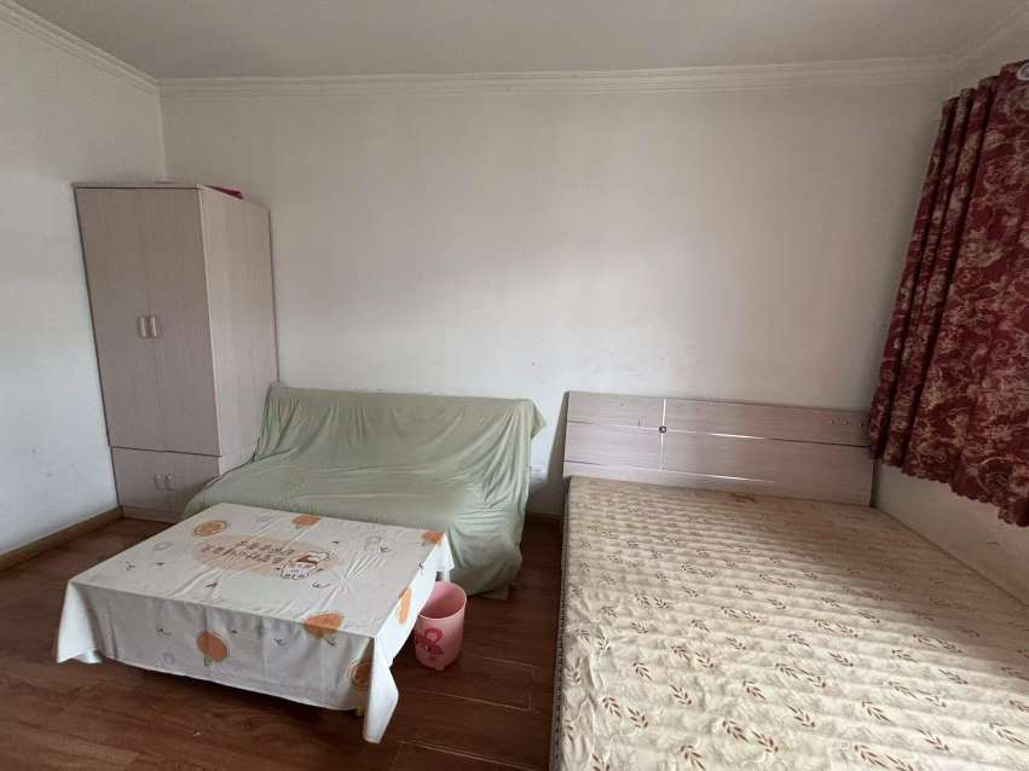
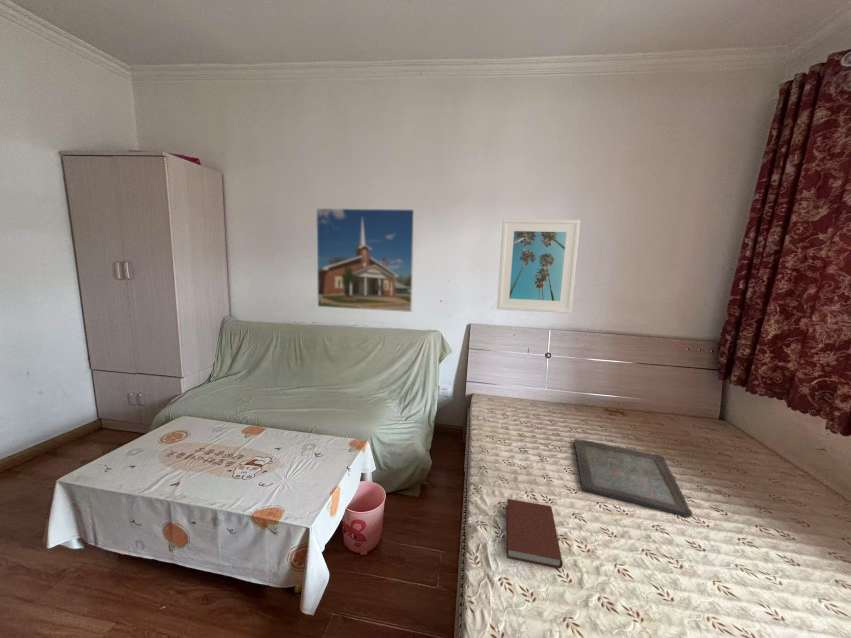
+ book (531, 529)
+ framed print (537, 266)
+ serving tray (623, 471)
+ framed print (364, 260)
